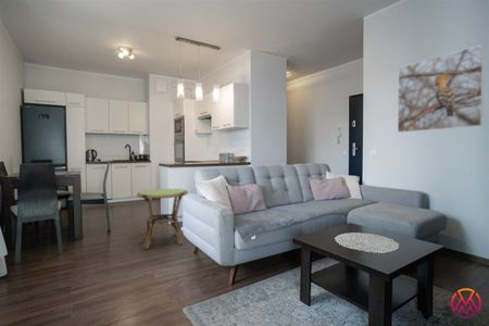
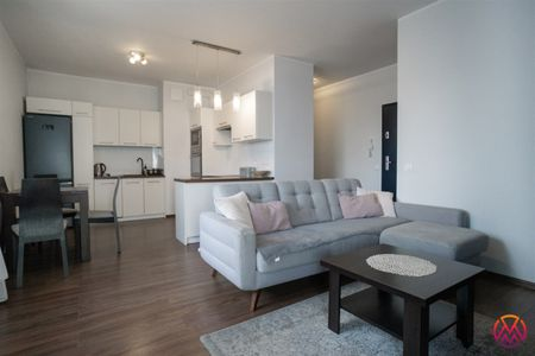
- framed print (436, 93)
- side table (163, 215)
